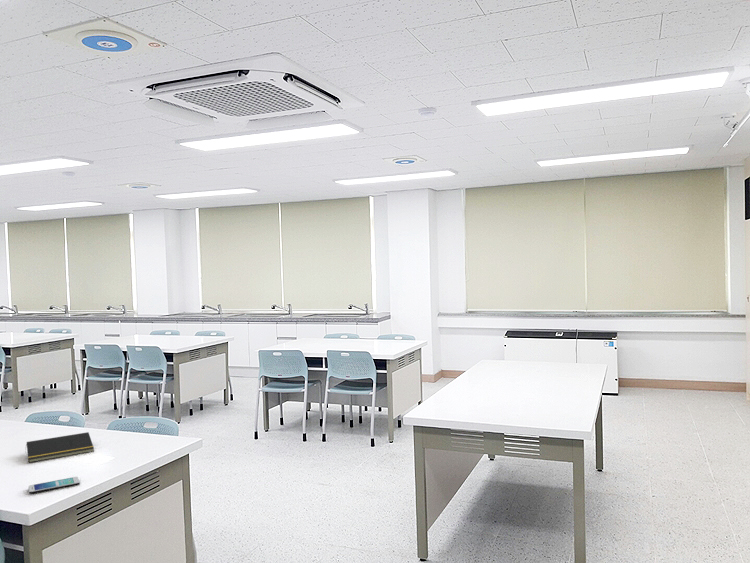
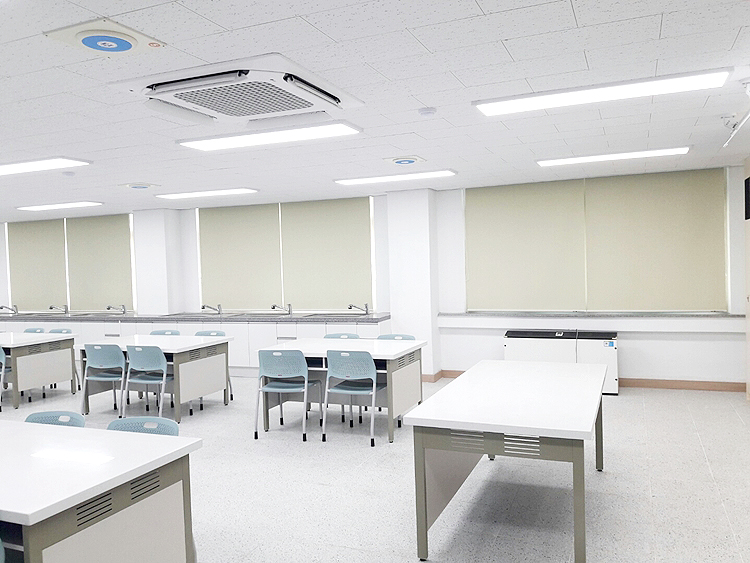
- notepad (60, 446)
- smartphone (54, 484)
